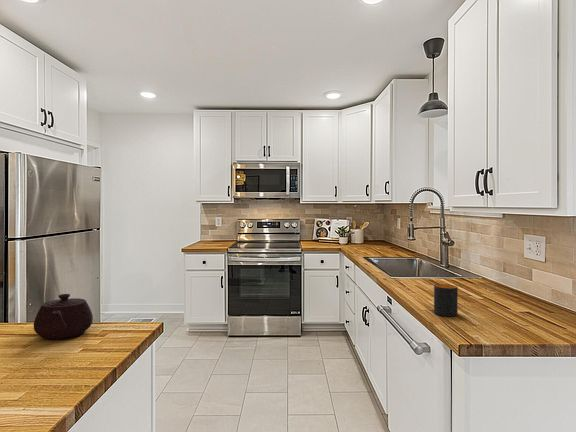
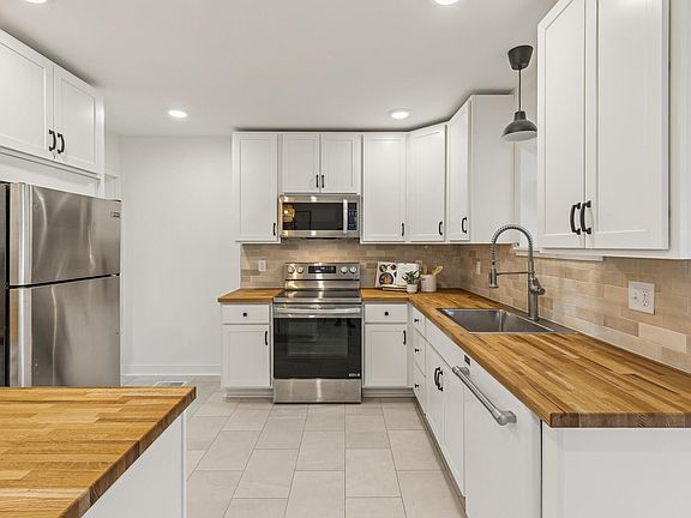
- mug (447, 300)
- teapot (63, 314)
